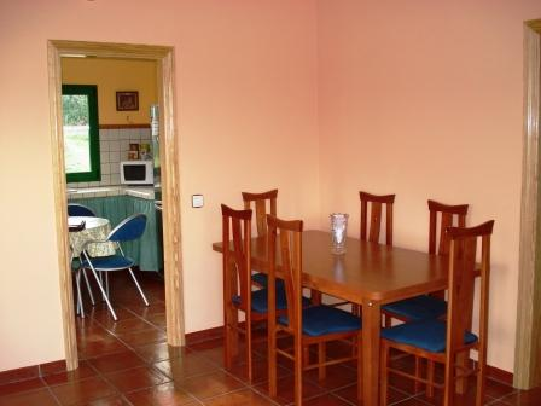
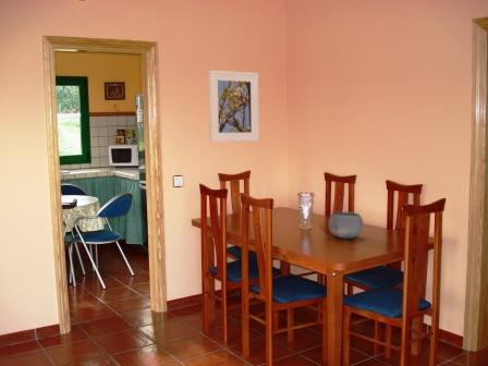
+ bowl (345, 225)
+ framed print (234, 107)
